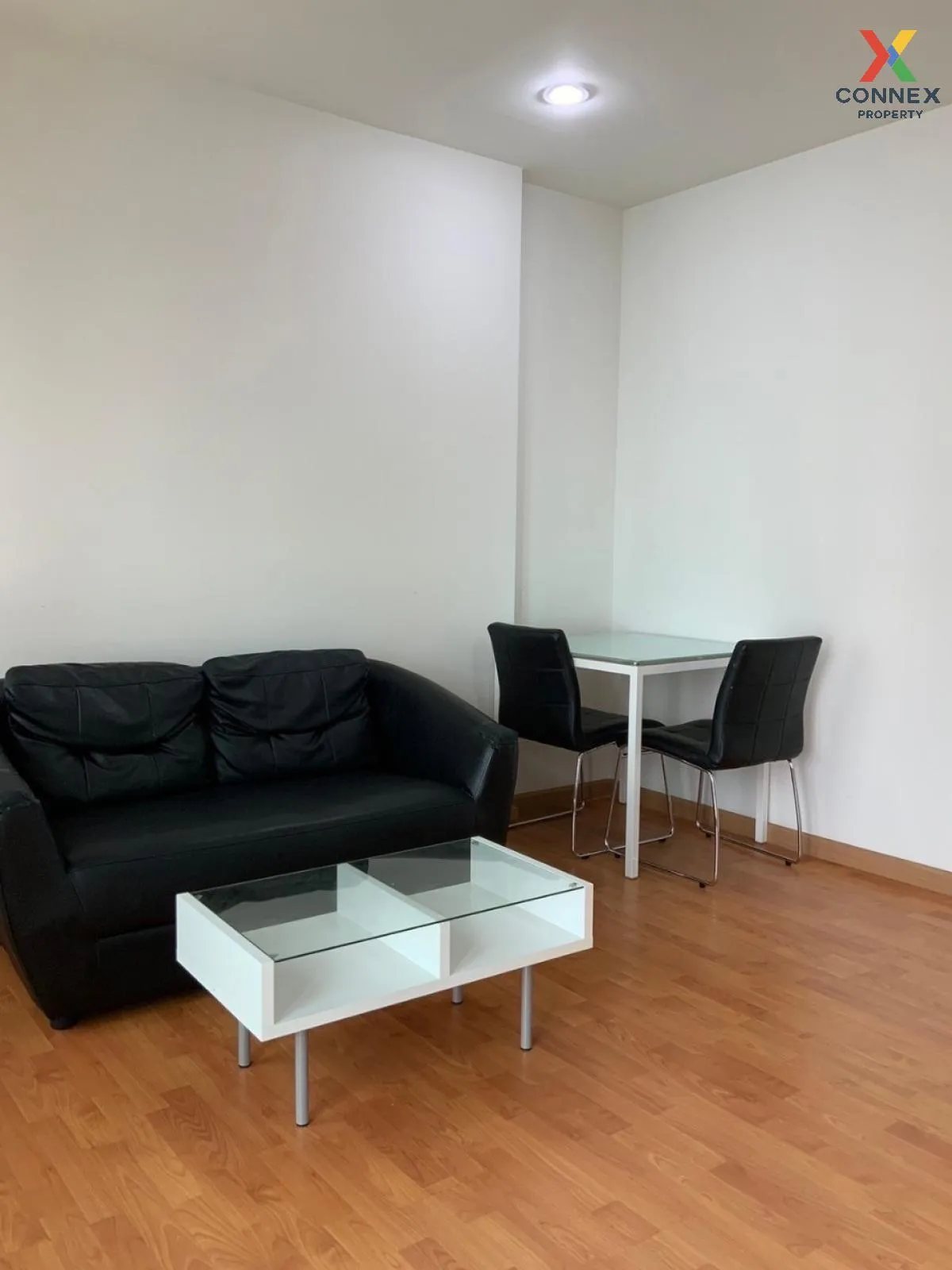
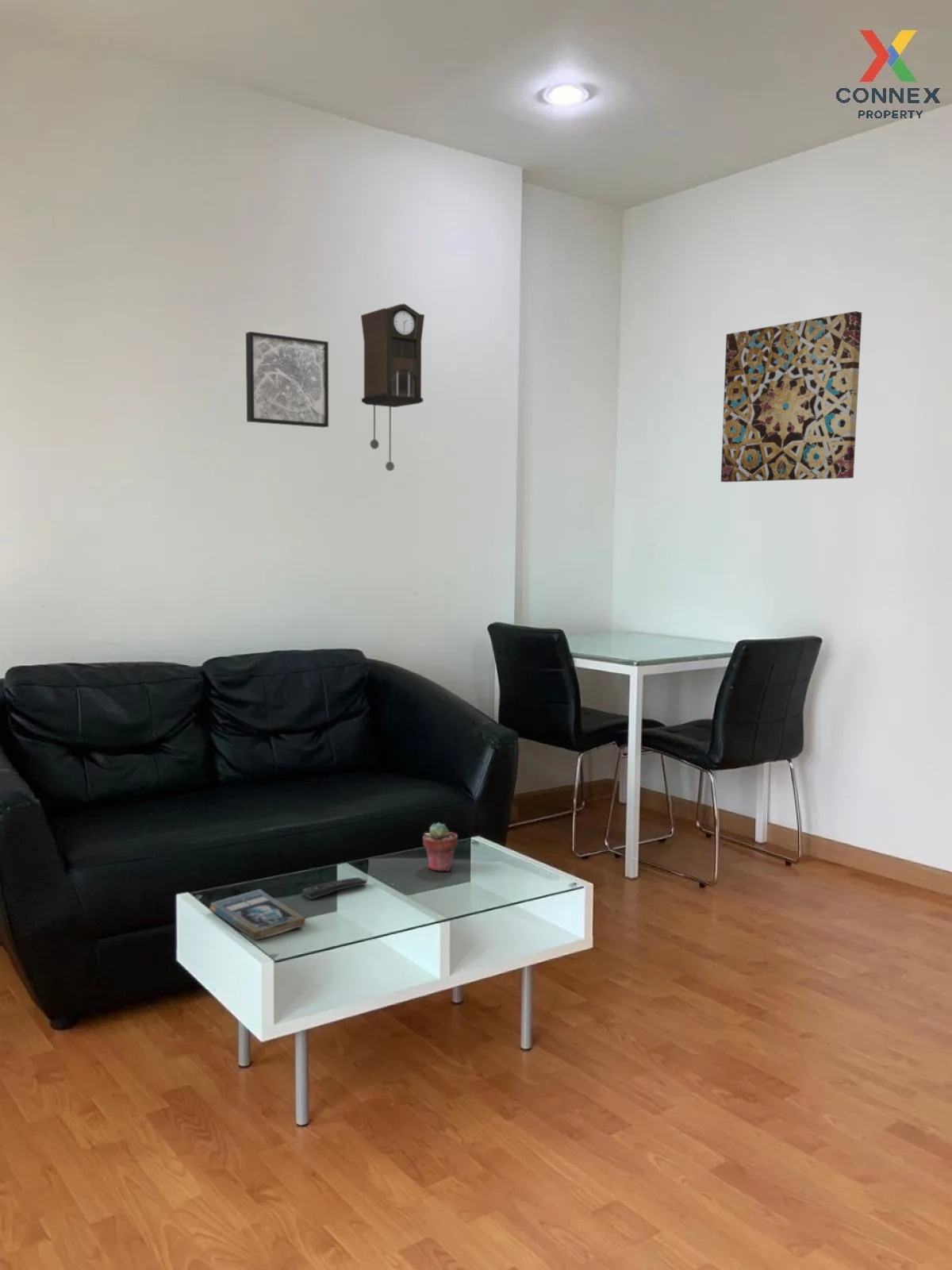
+ wall art (787, 402)
+ remote control (336, 886)
+ wall art (288, 381)
+ book (256, 914)
+ pendulum clock (392, 389)
+ potted succulent (440, 845)
